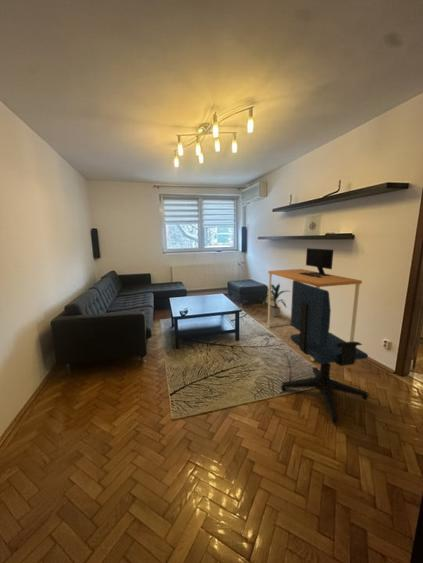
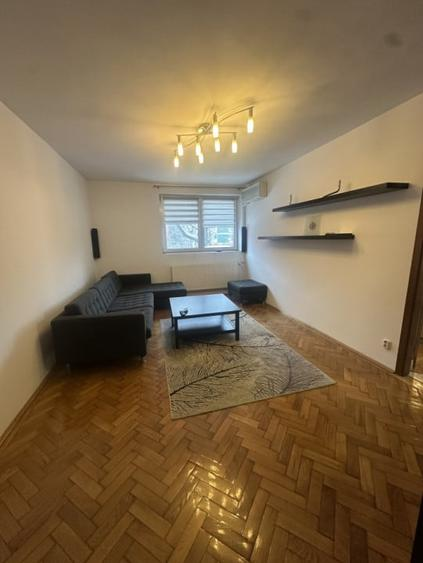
- desk (310, 284)
- indoor plant (274, 299)
- office chair (326, 341)
